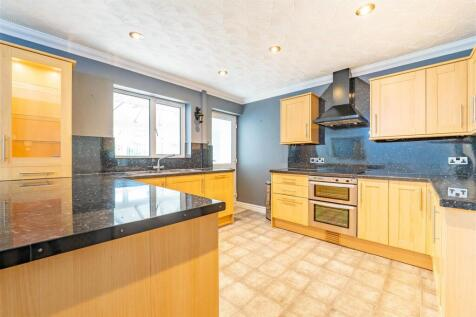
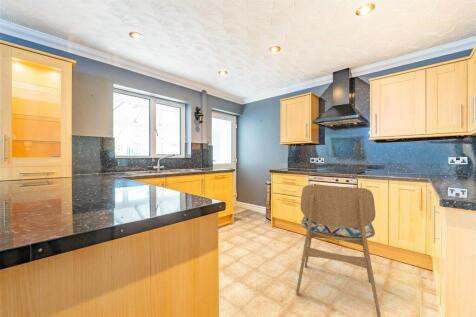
+ dining chair (335, 234)
